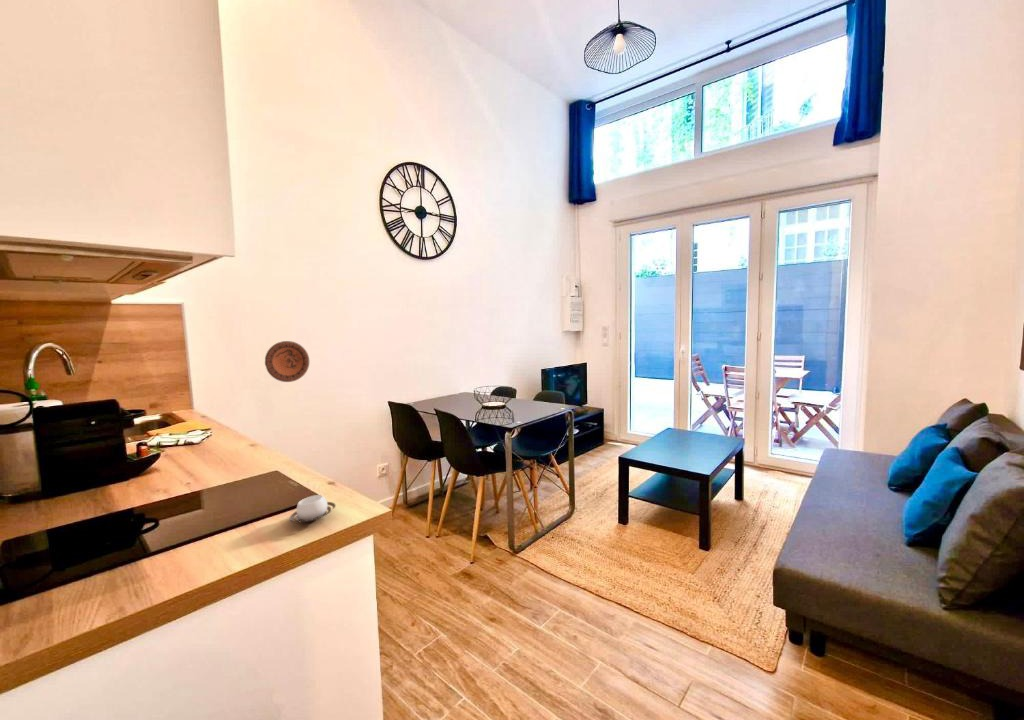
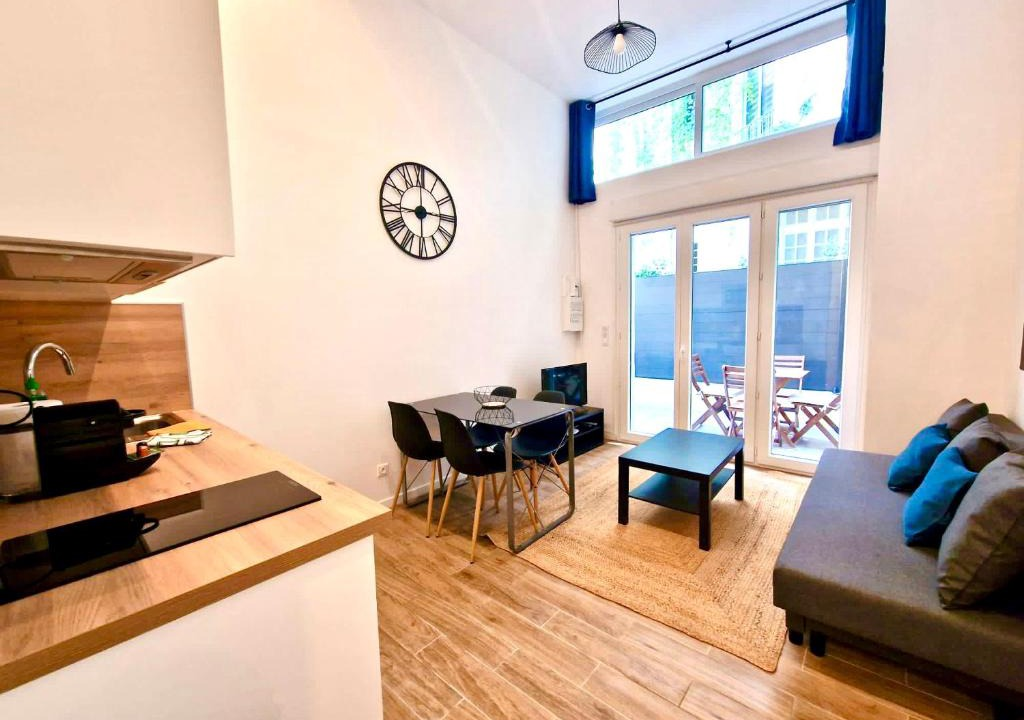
- cup (312, 508)
- decorative plate (287, 361)
